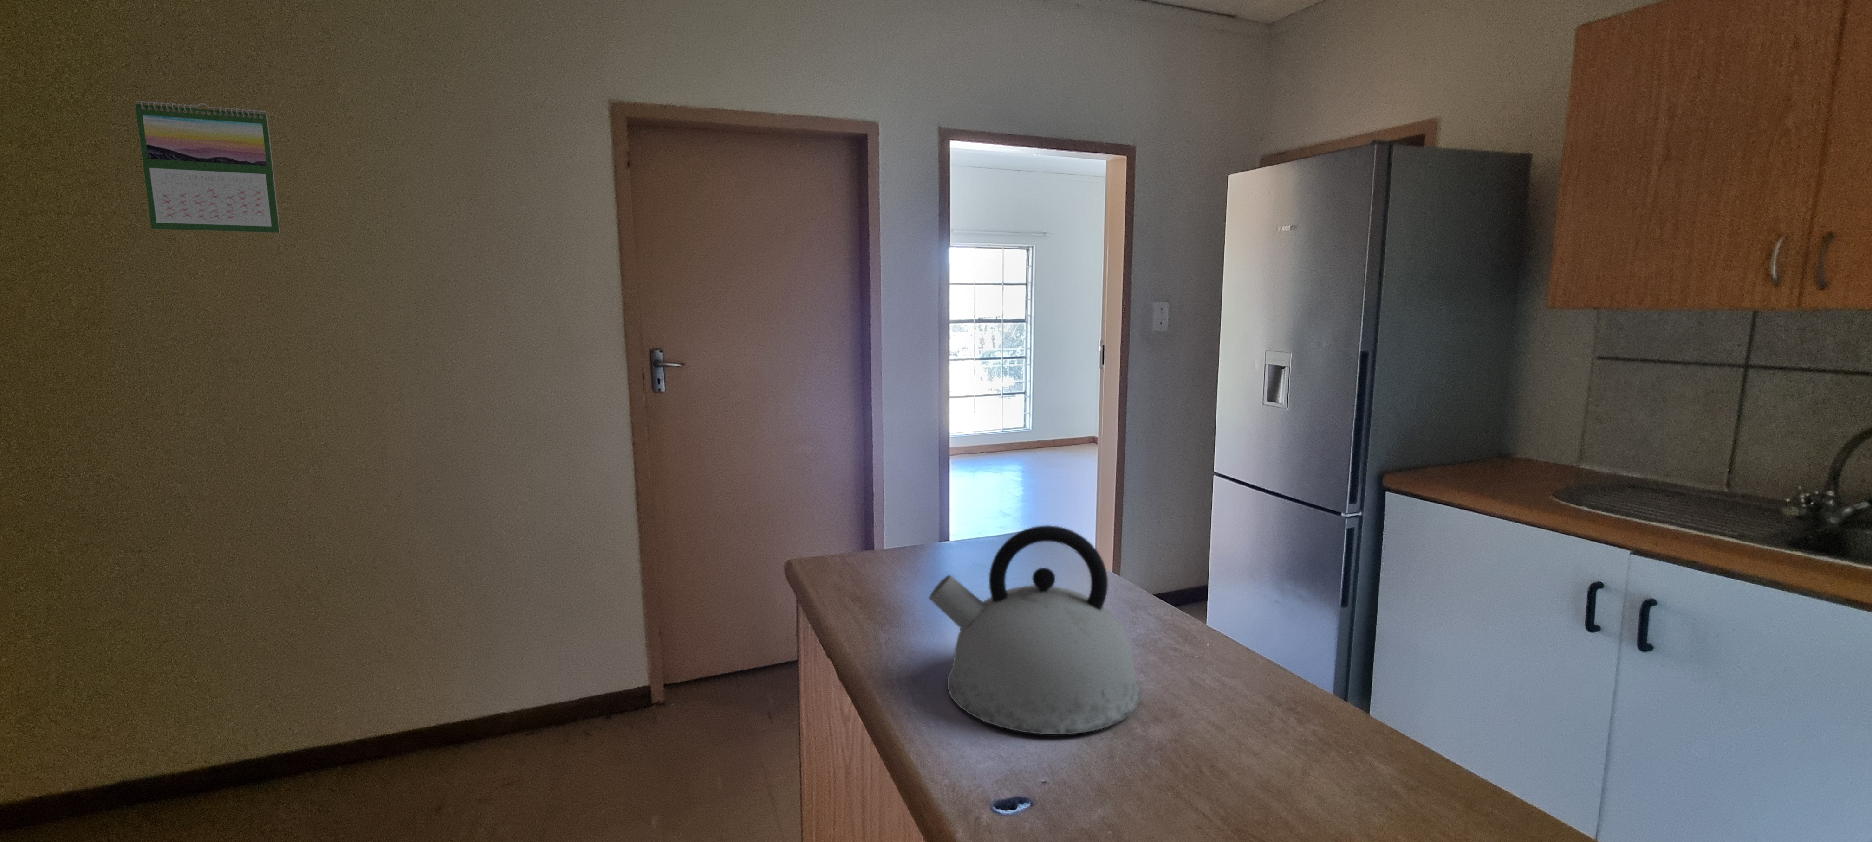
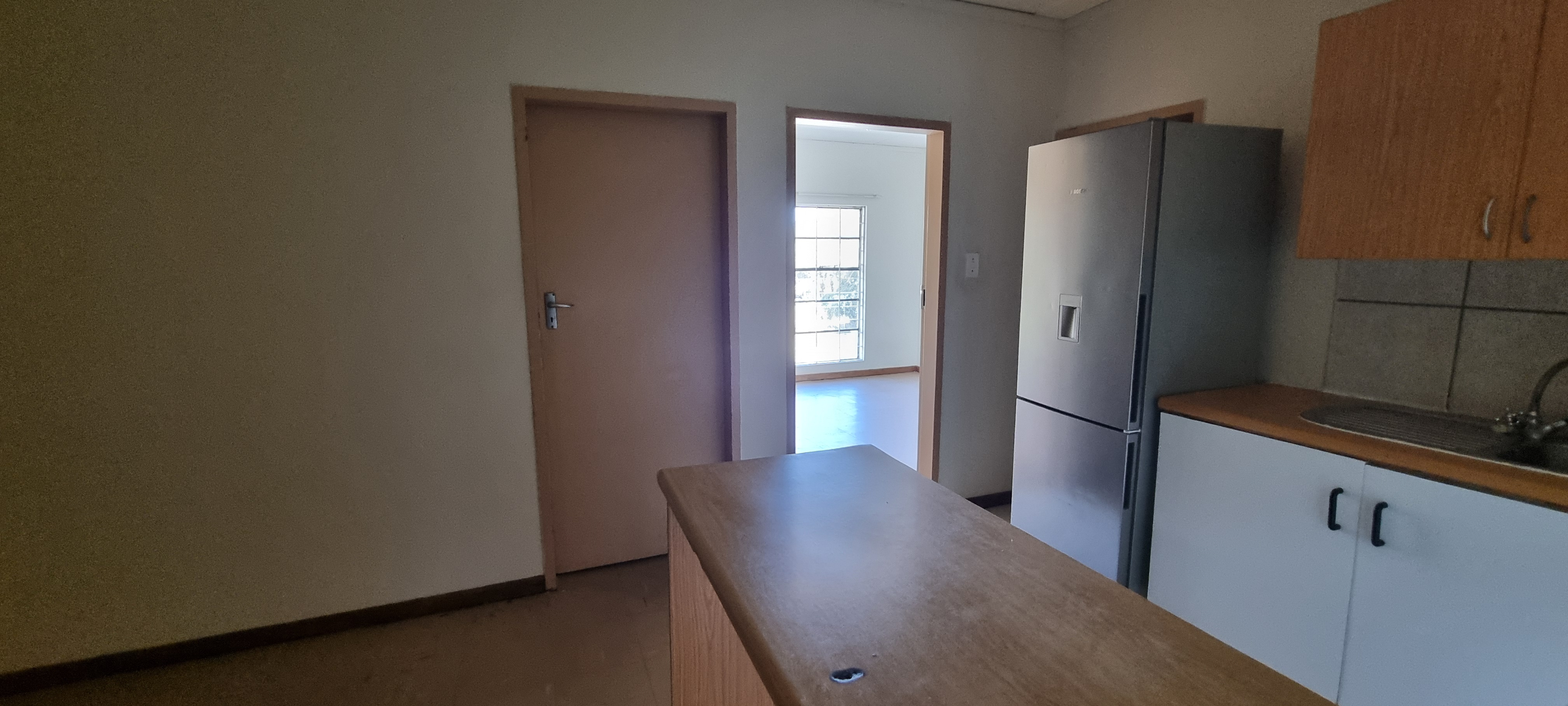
- kettle (1034, 607)
- calendar (210, 167)
